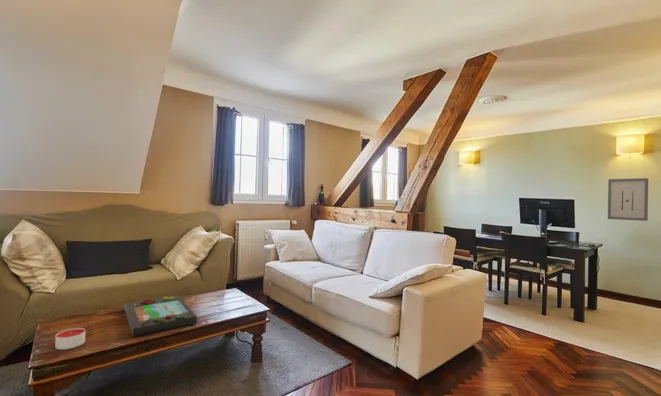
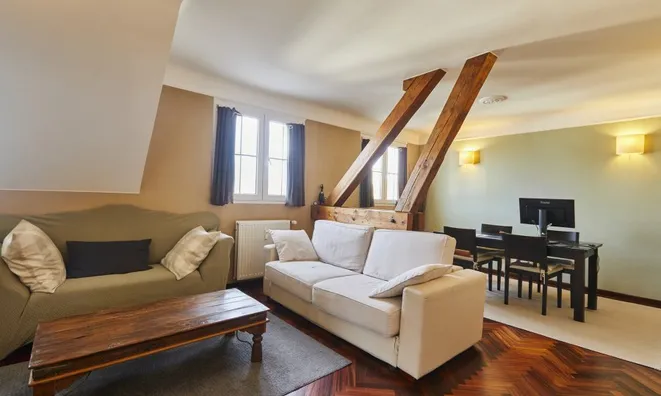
- candle (70, 337)
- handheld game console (159, 311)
- wall art (627, 199)
